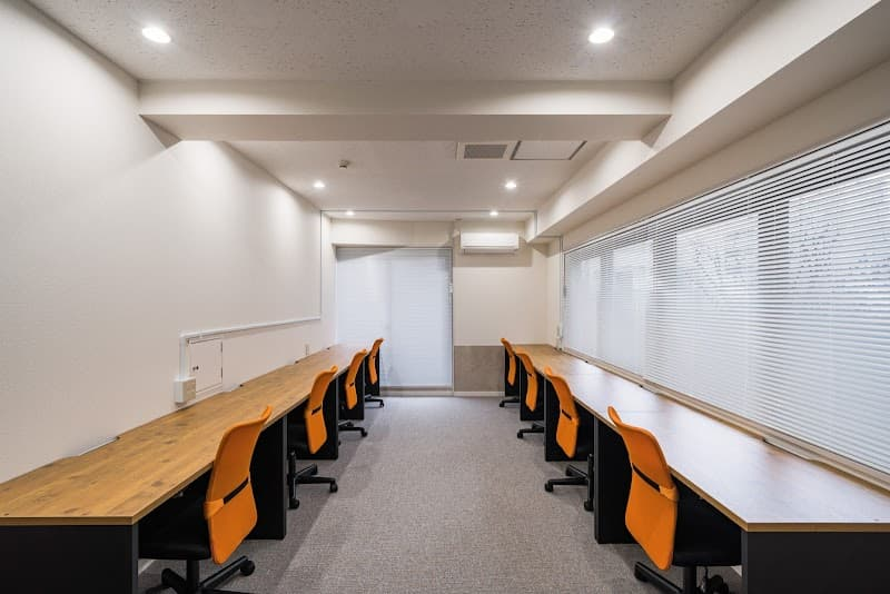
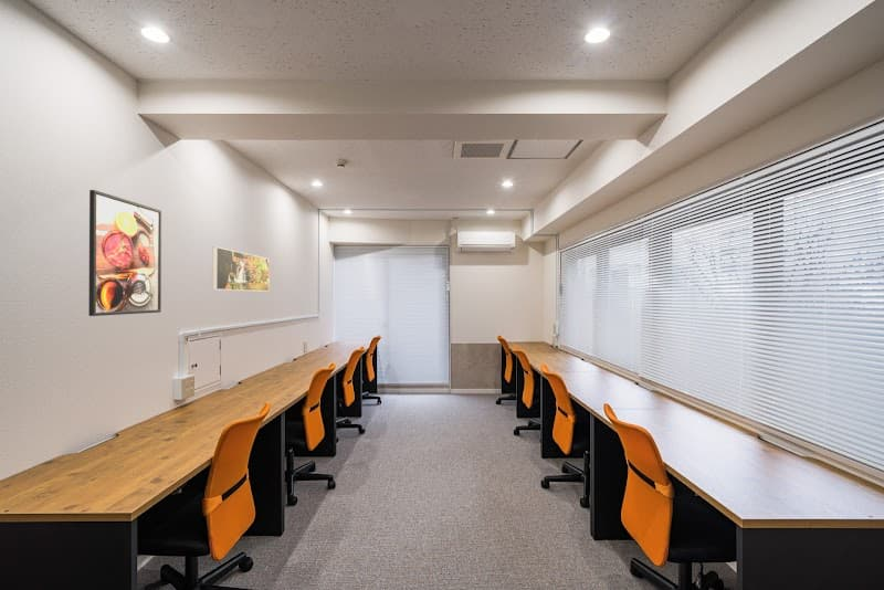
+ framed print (128, 257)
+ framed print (244, 272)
